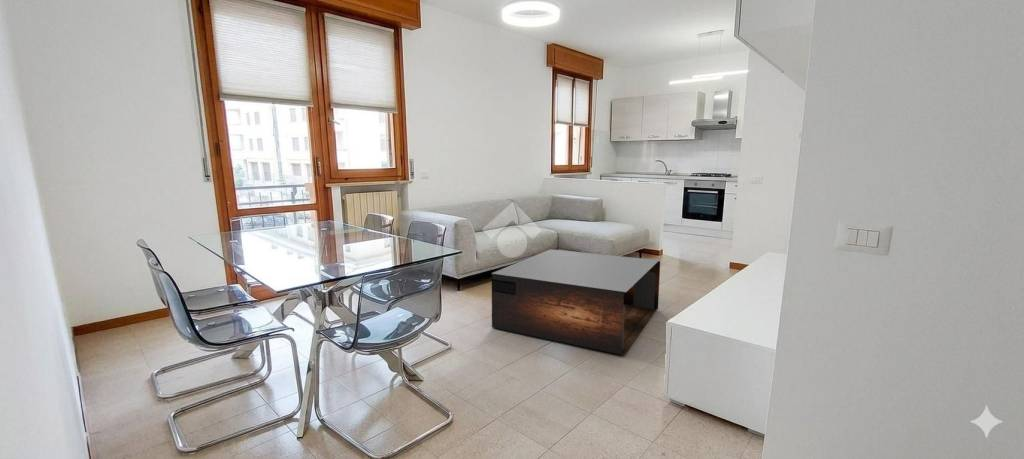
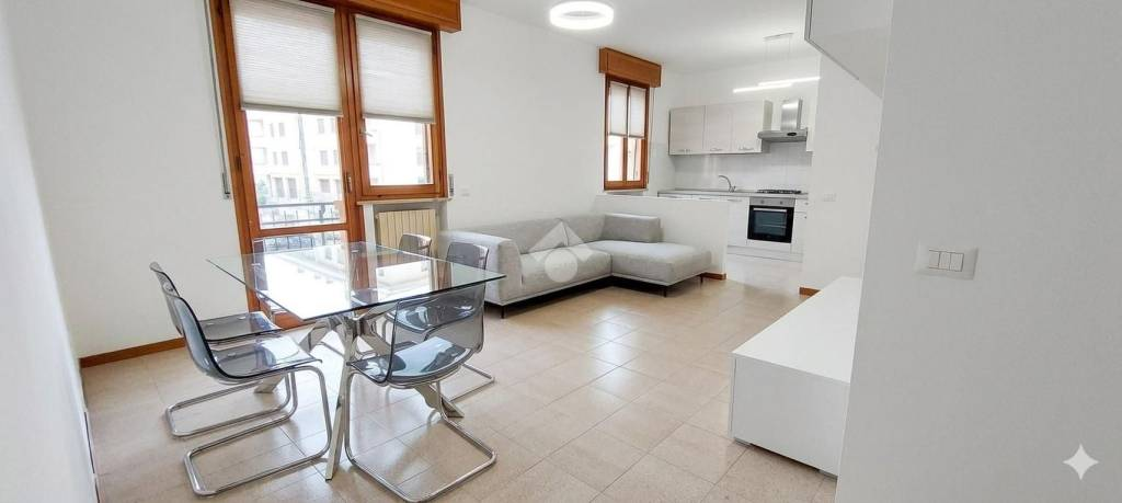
- coffee table (580, 292)
